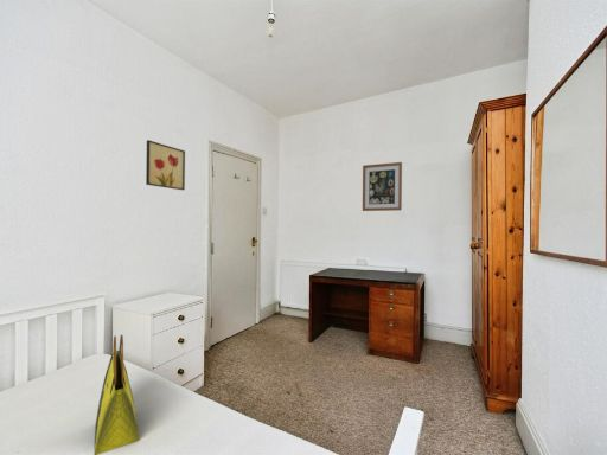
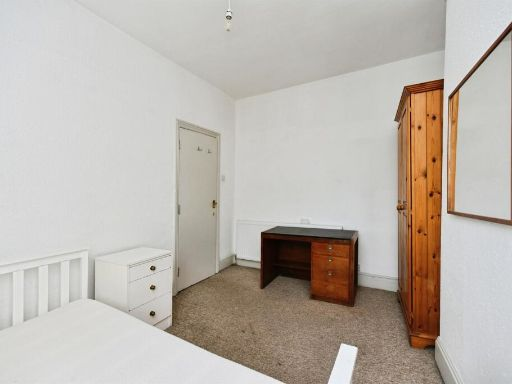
- wall art (381, 187)
- tote bag (116, 383)
- wall art (166, 166)
